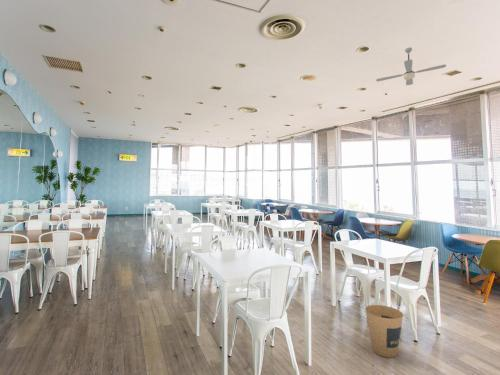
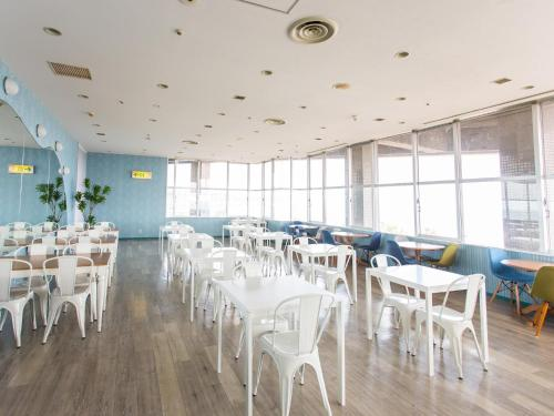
- trash can (384, 331)
- ceiling fan (408, 63)
